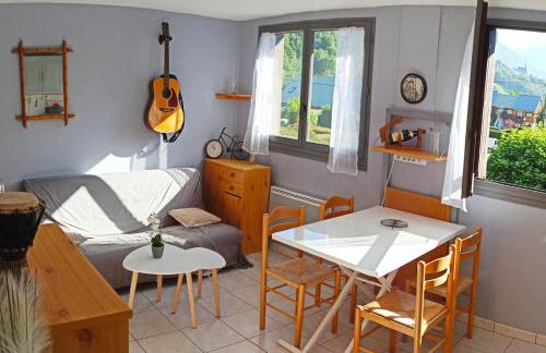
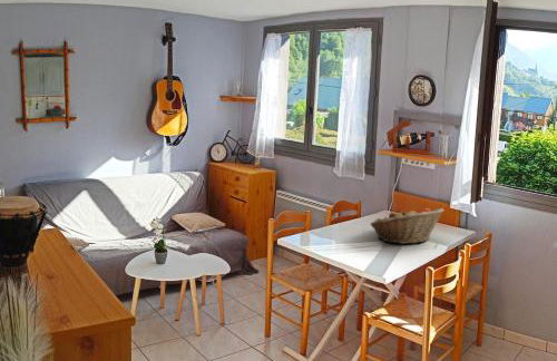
+ fruit basket (407, 222)
